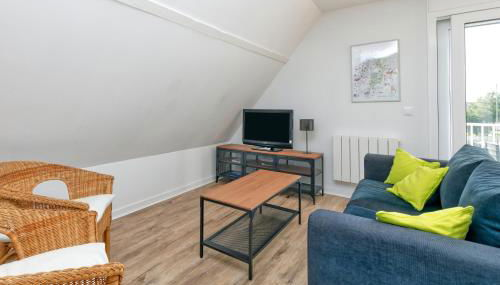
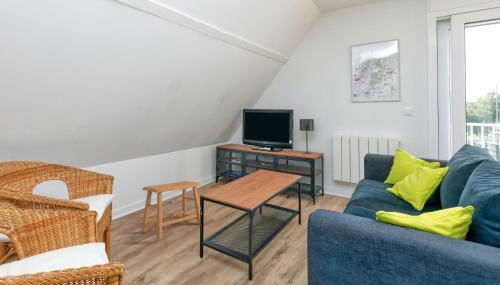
+ stool (175, 212)
